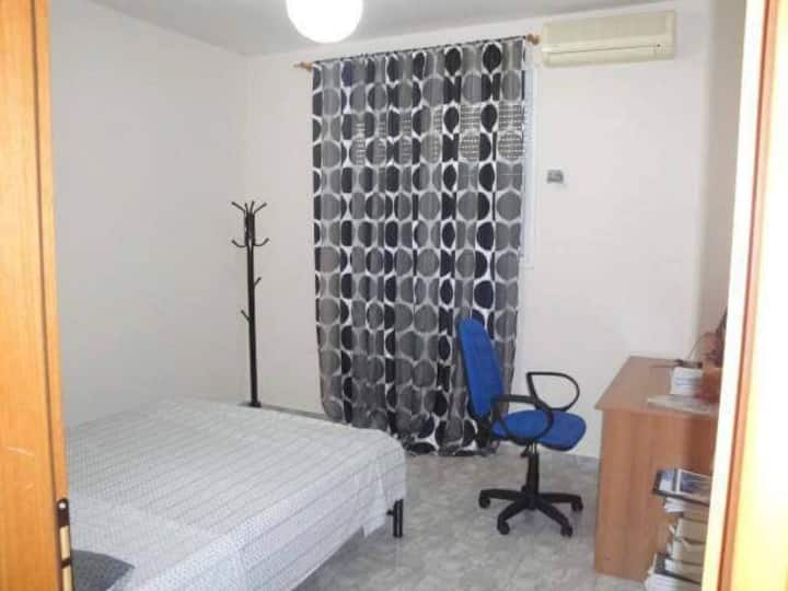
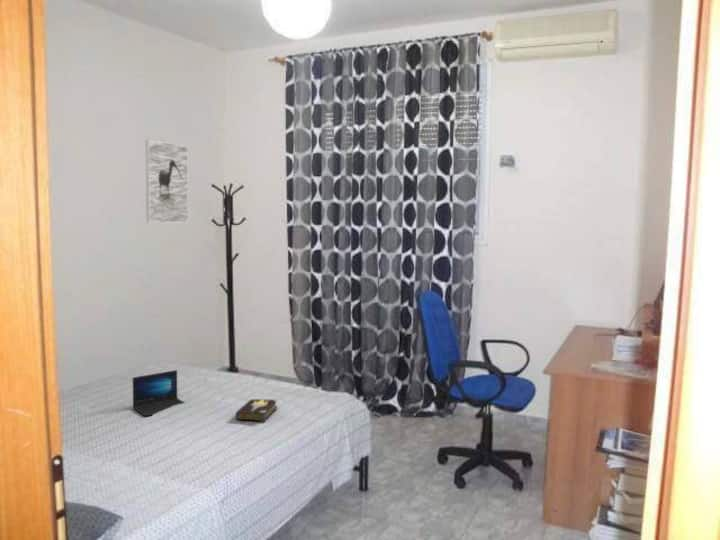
+ hardback book (257, 408)
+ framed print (167, 183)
+ laptop (161, 392)
